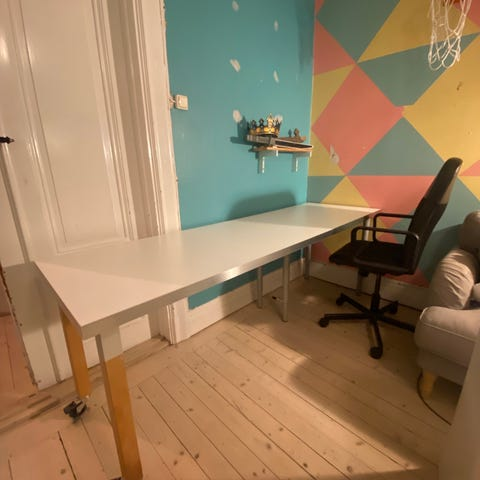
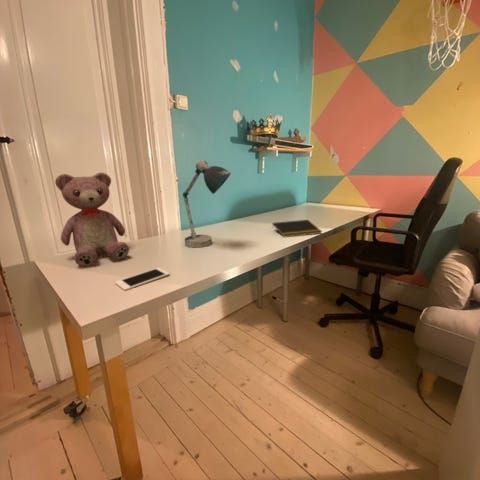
+ notepad (296, 228)
+ cell phone (143, 278)
+ teddy bear (93, 217)
+ desk lamp (212, 193)
